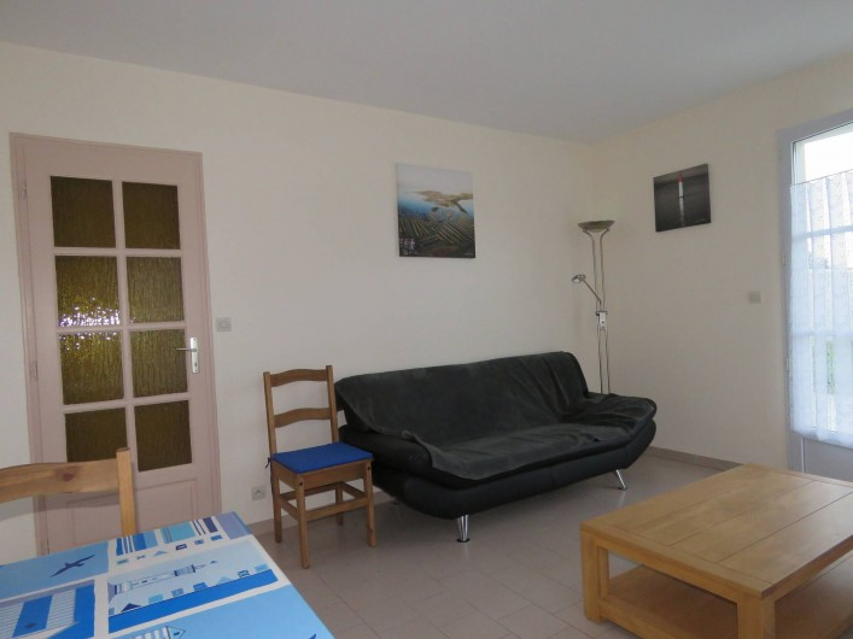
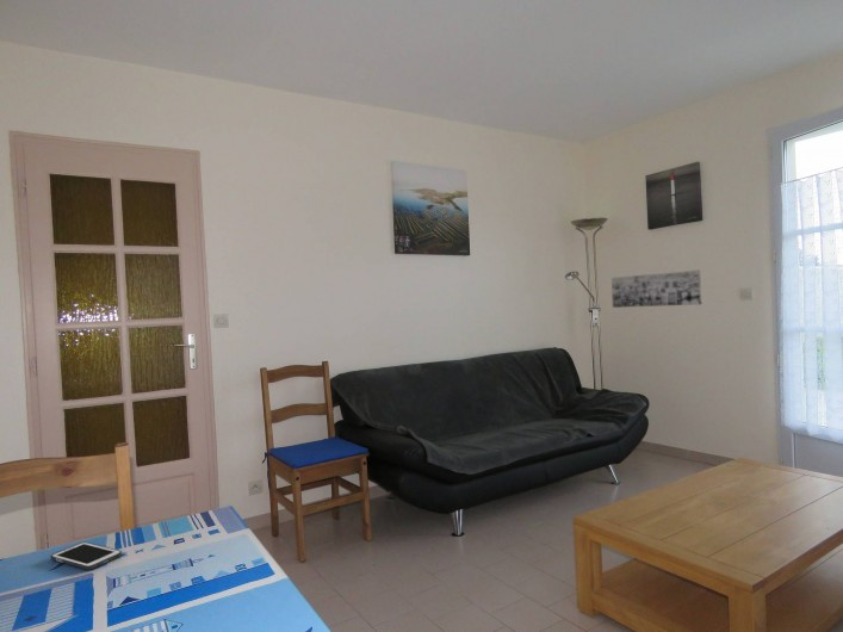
+ wall art (652, 290)
+ cell phone (86, 554)
